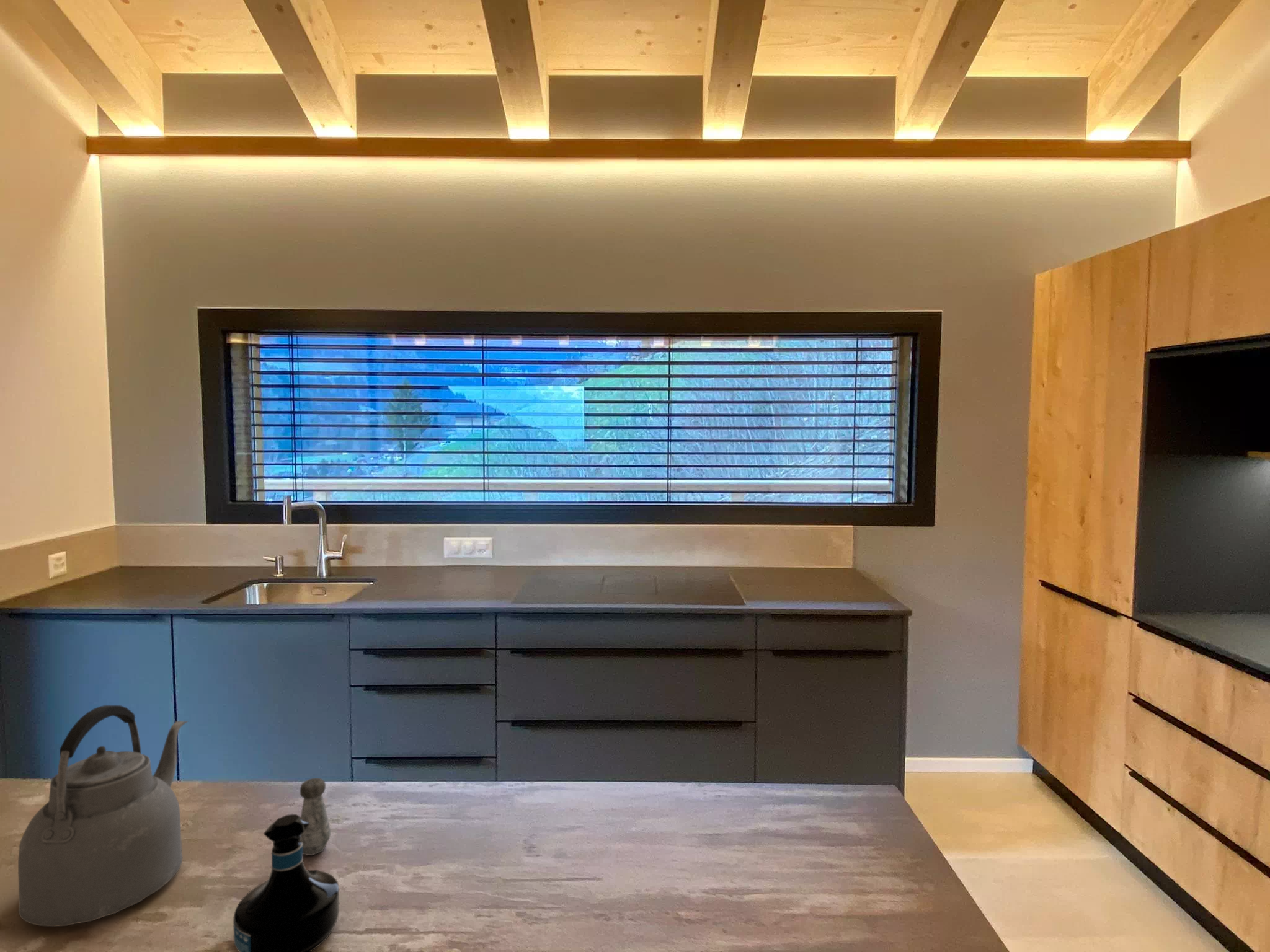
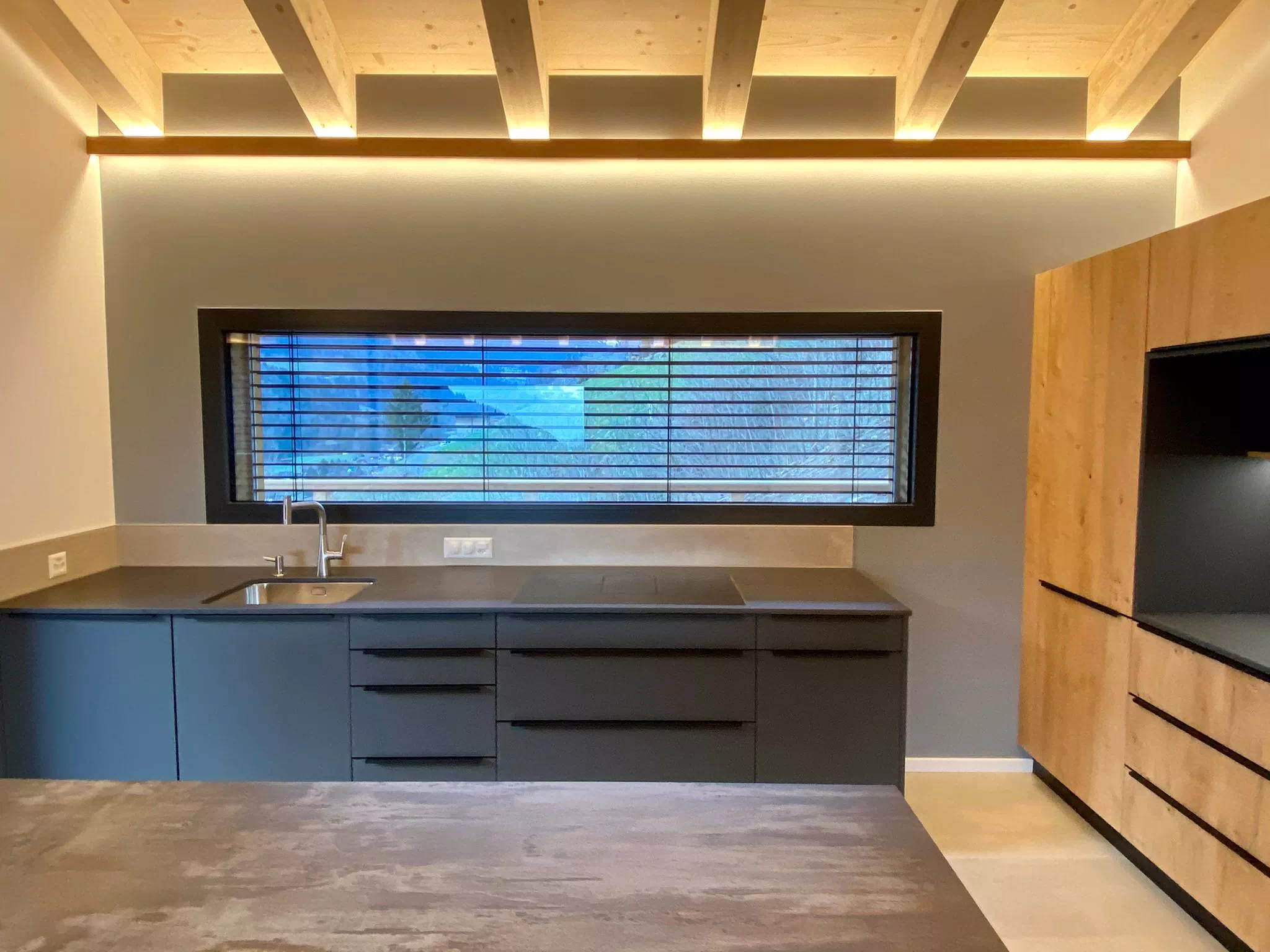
- kettle (125, 782)
- salt shaker (313, 815)
- tequila bottle (287, 876)
